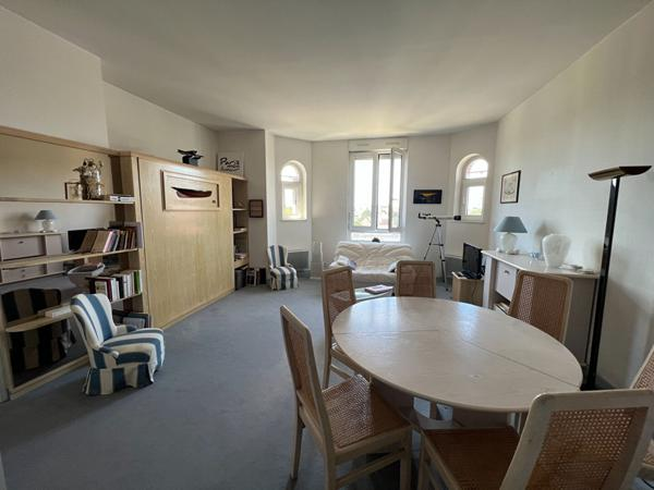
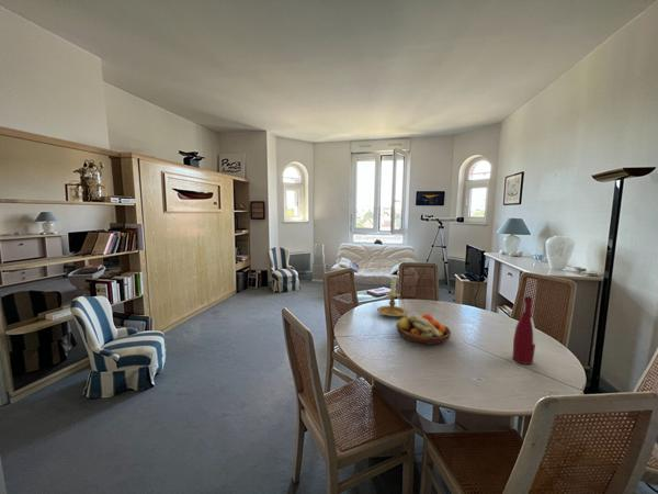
+ fruit bowl (423, 325)
+ candle holder (393, 295)
+ alcohol (525, 328)
